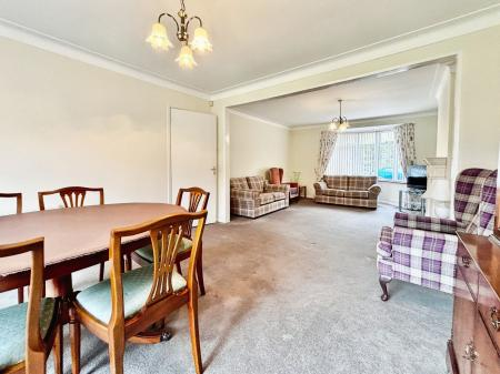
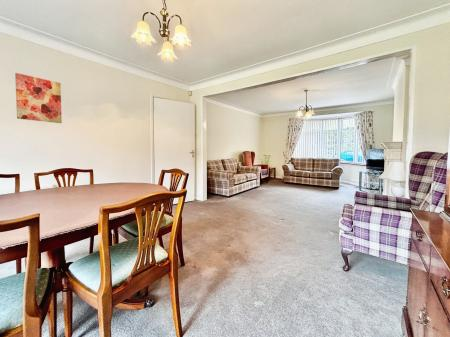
+ wall art (39, 99)
